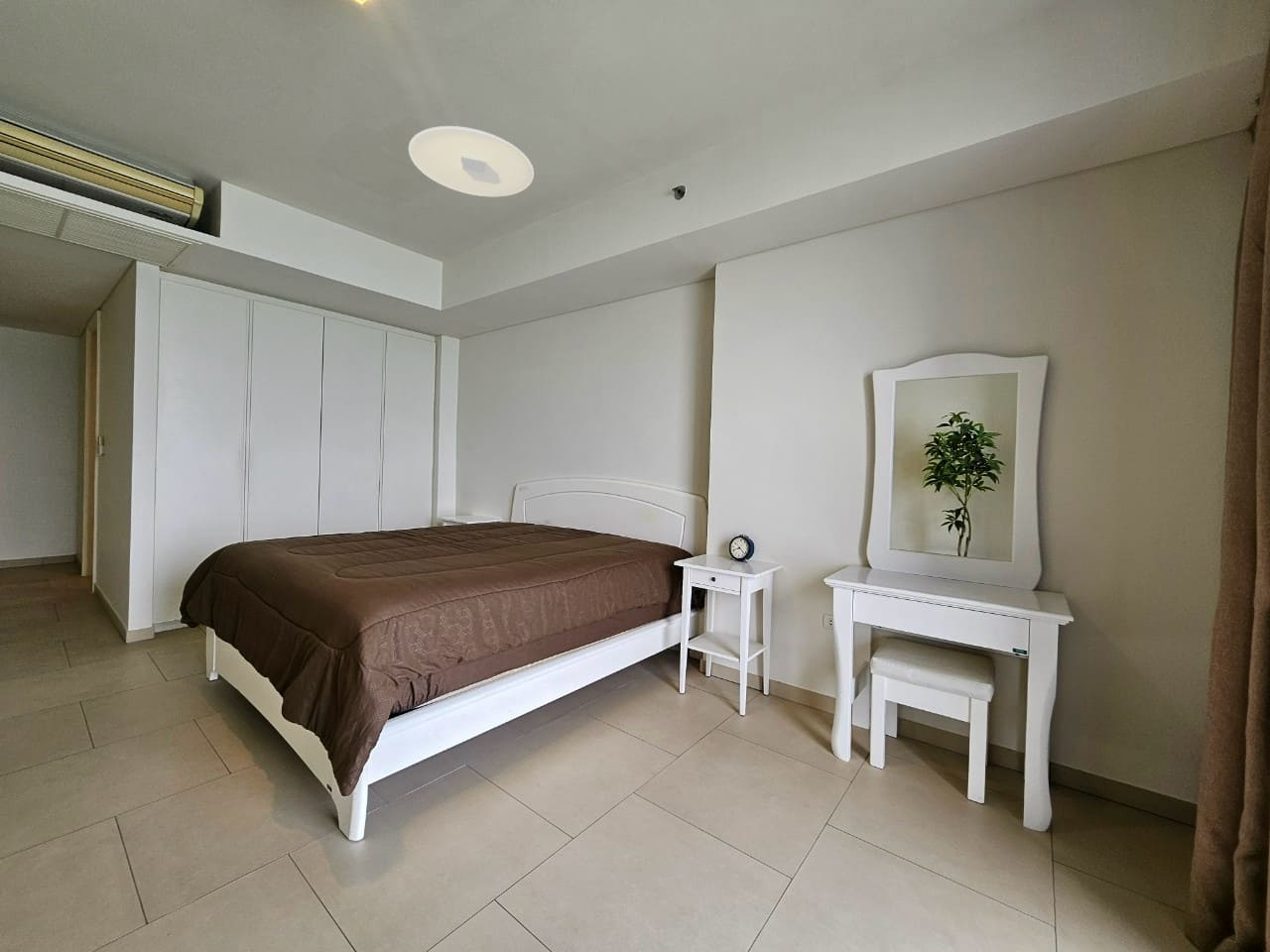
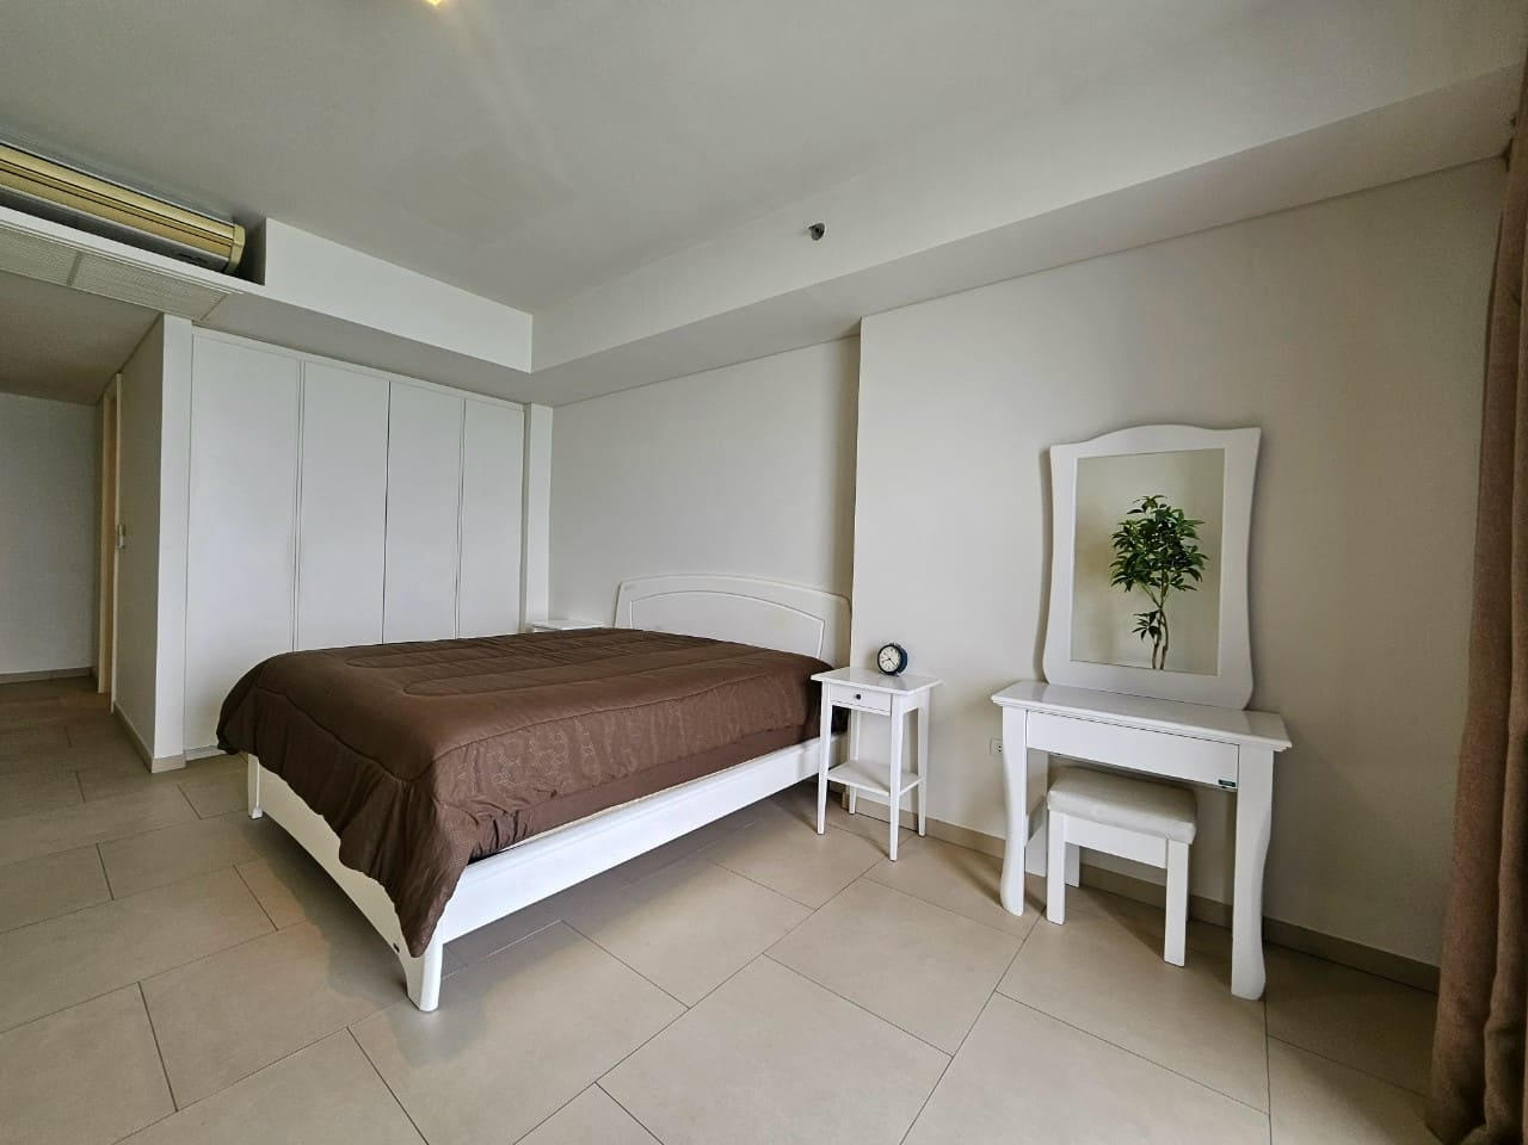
- ceiling light (473, 159)
